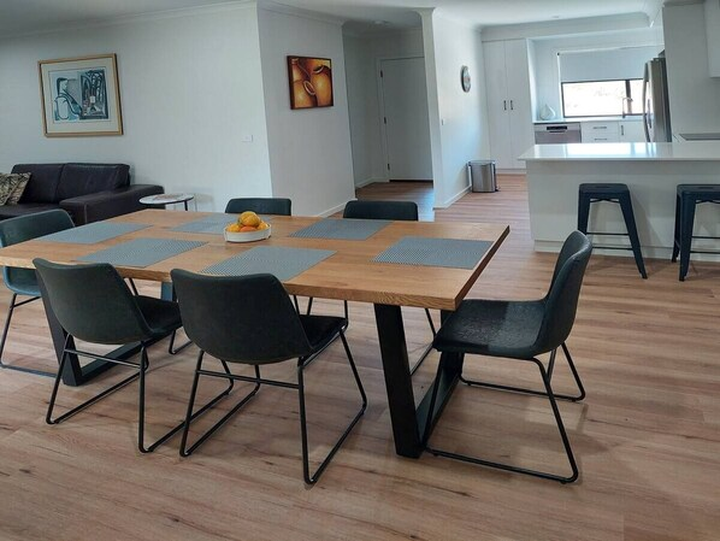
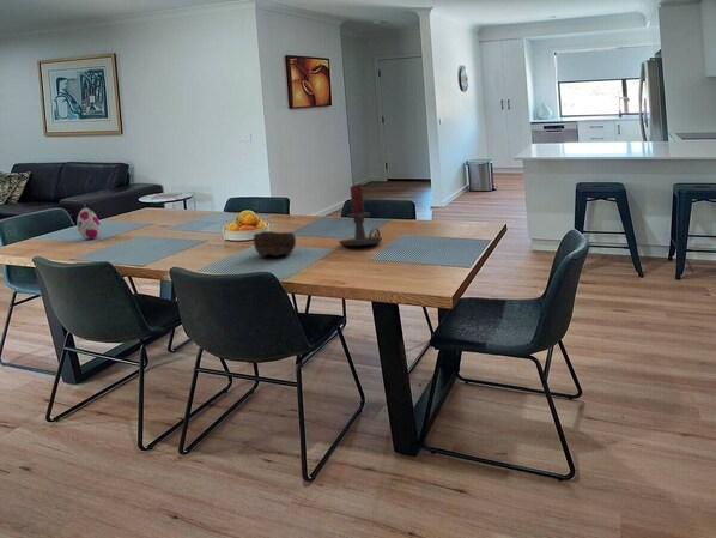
+ decorative egg (87, 223)
+ bowl (274, 242)
+ candle holder (362, 213)
